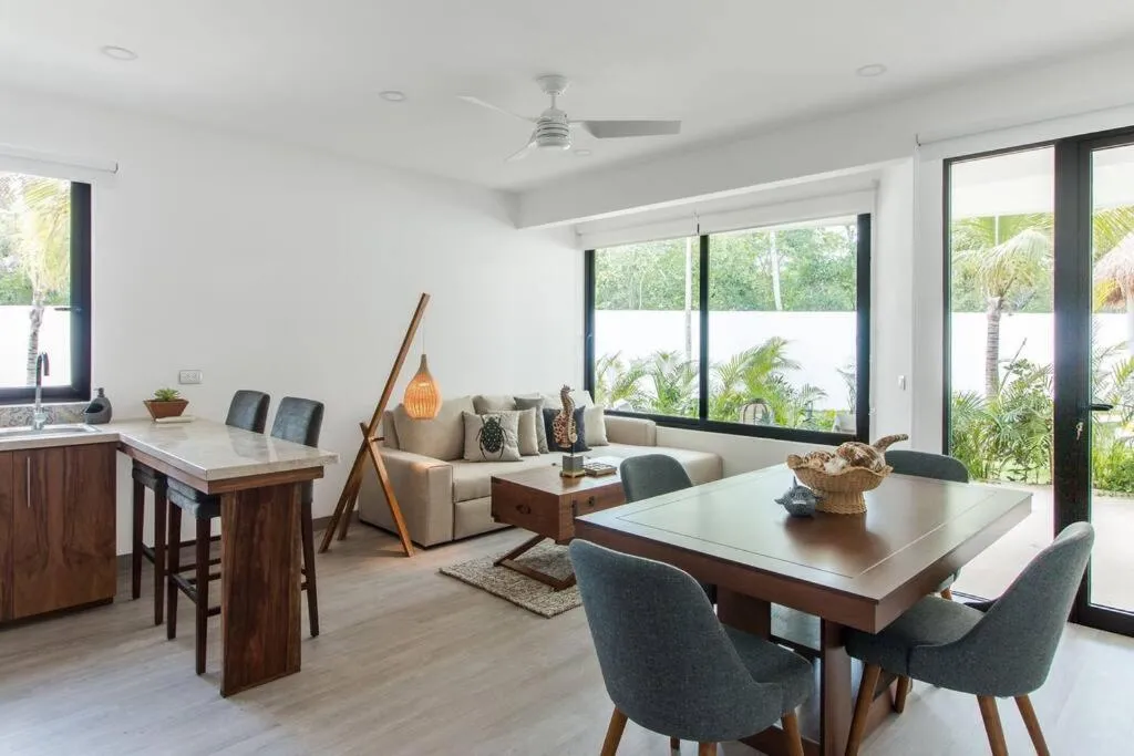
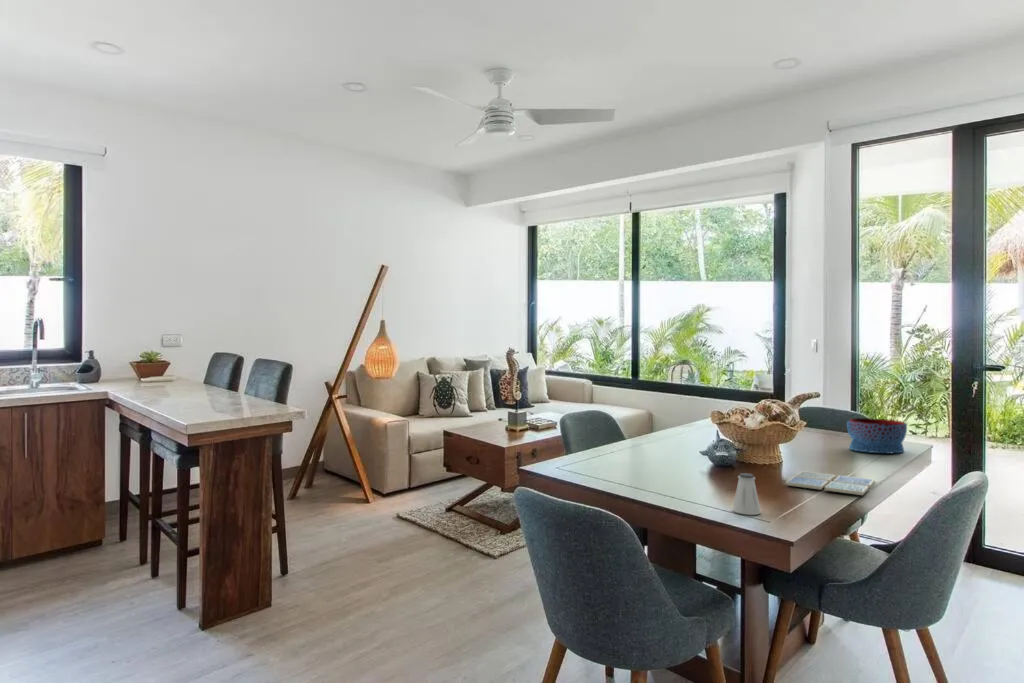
+ bowl (876, 435)
+ drink coaster (830, 482)
+ saltshaker (746, 492)
